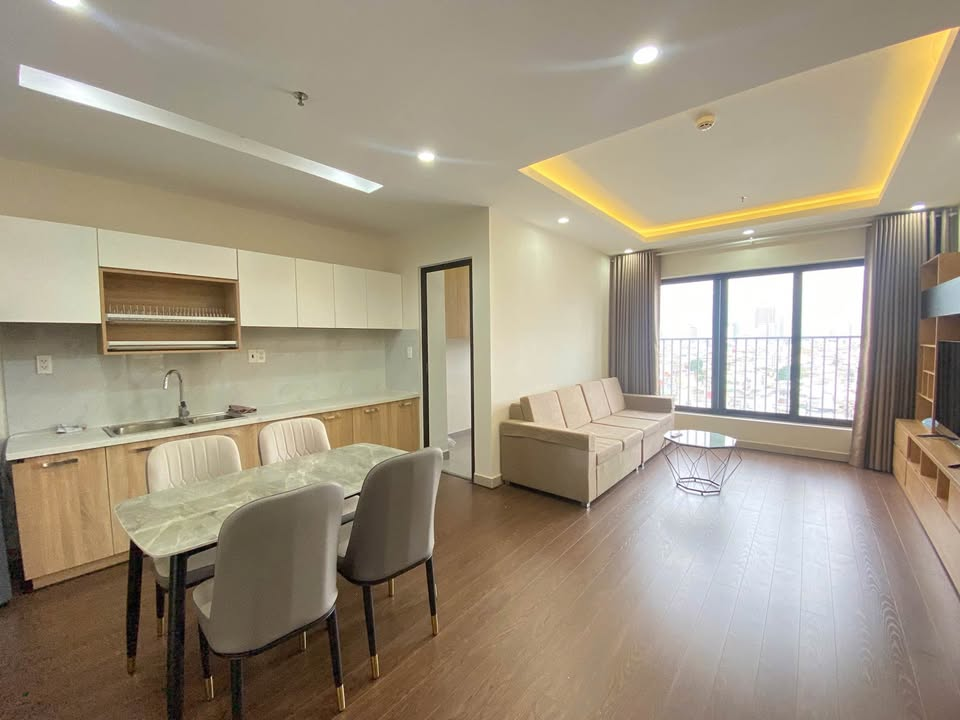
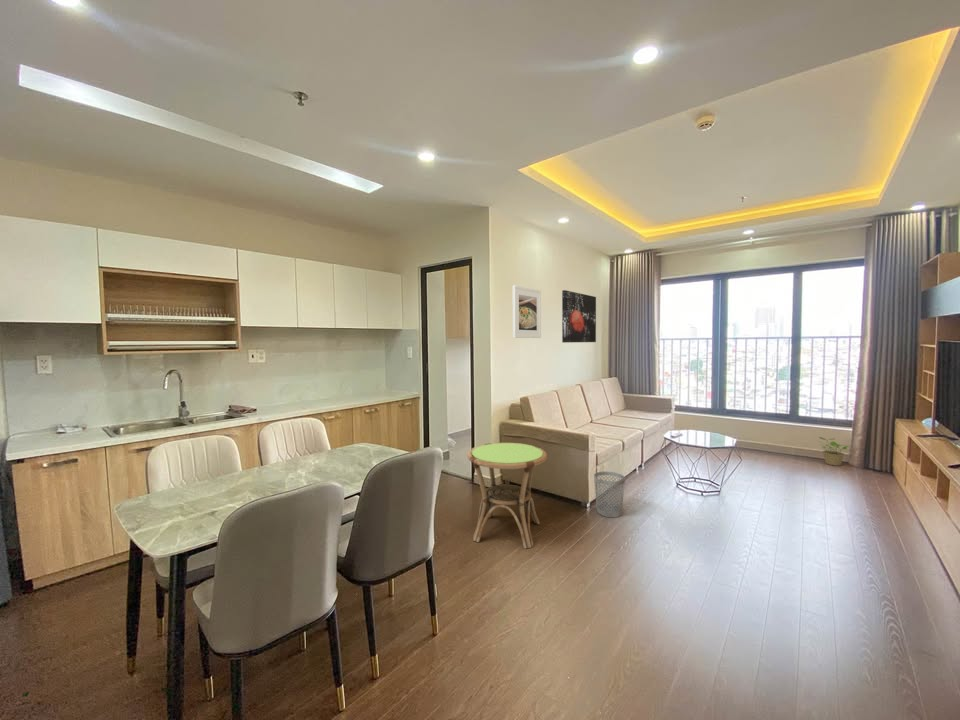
+ side table (507, 490)
+ wastebasket (609, 494)
+ potted plant (831, 449)
+ wall art (580, 318)
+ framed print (527, 313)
